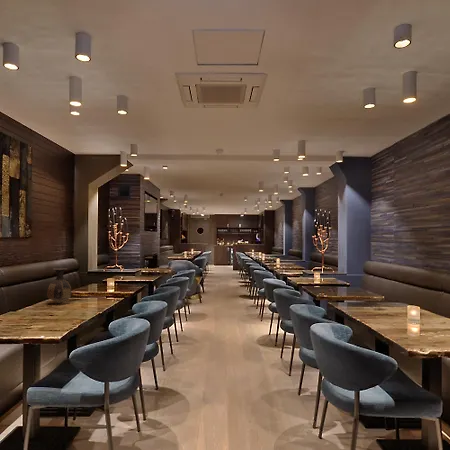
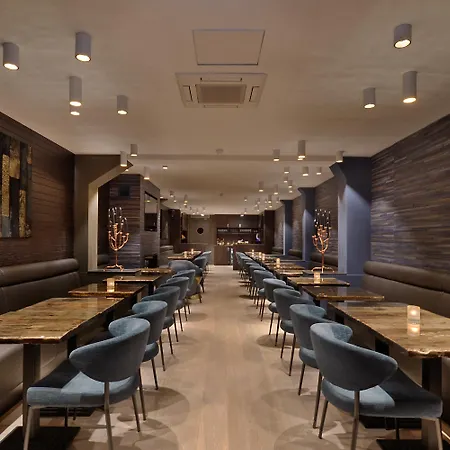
- vase (59, 285)
